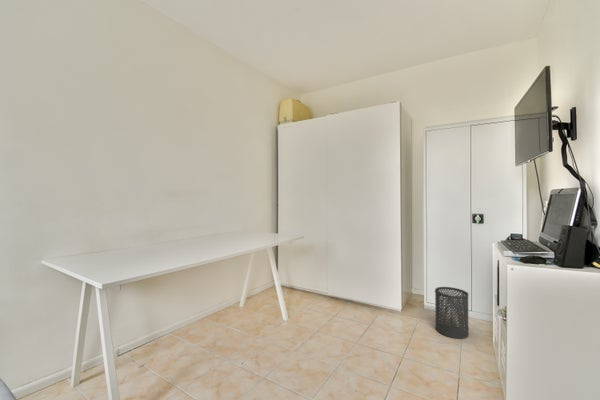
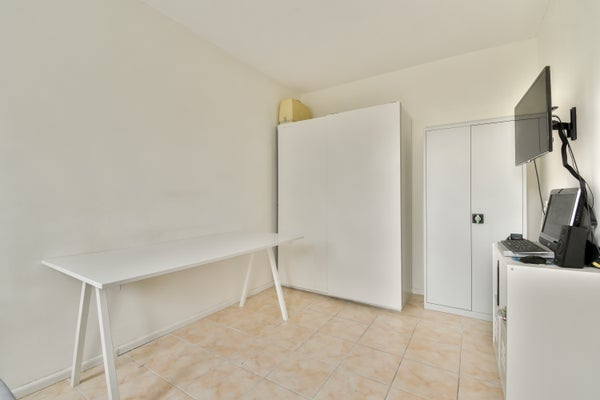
- trash can (451, 311)
